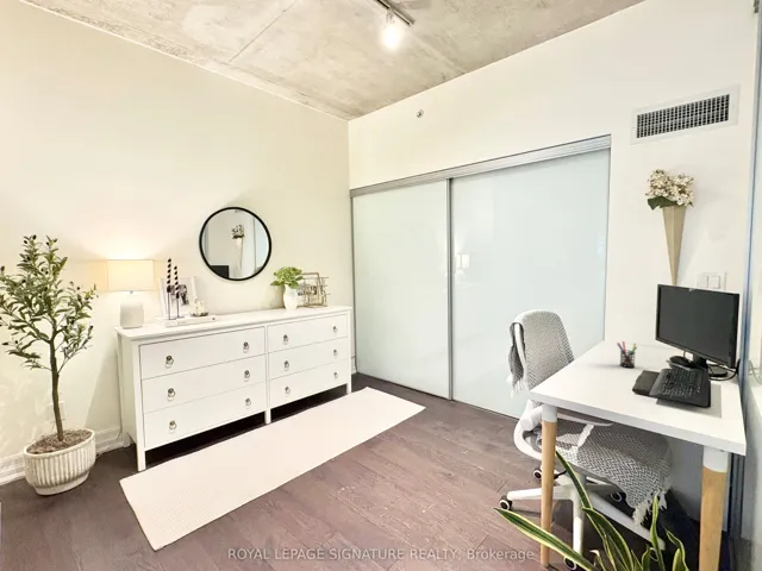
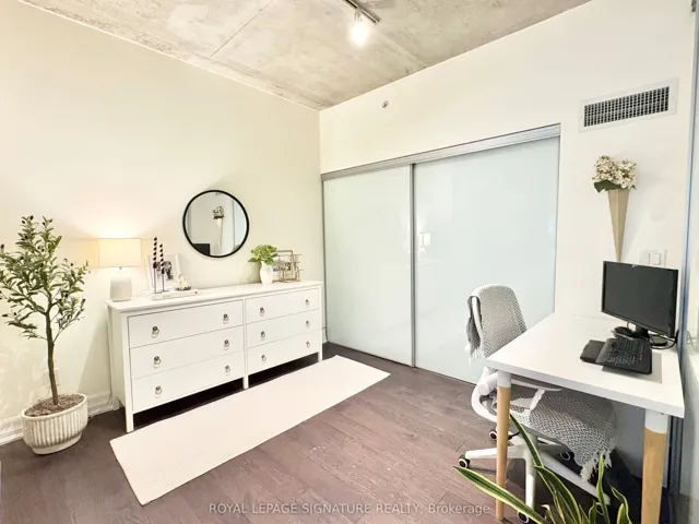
- pen holder (627, 353)
